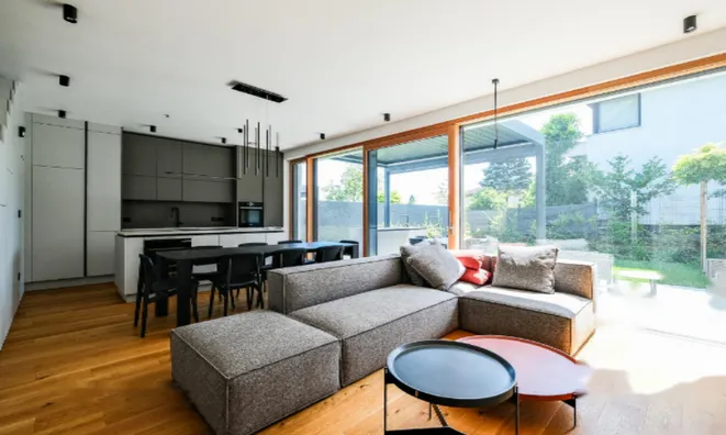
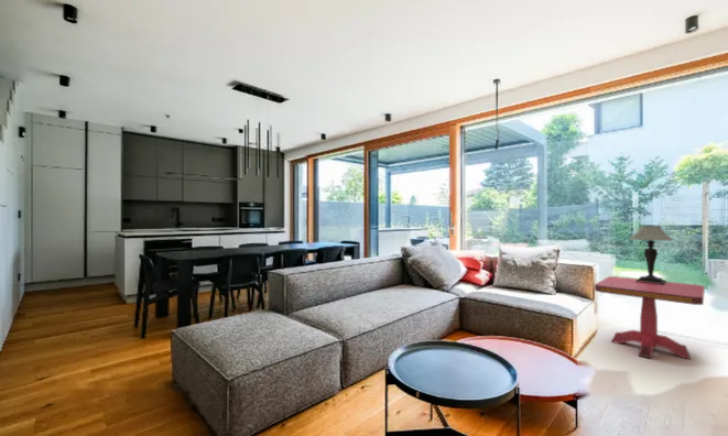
+ side table (649, 316)
+ table lamp (650, 253)
